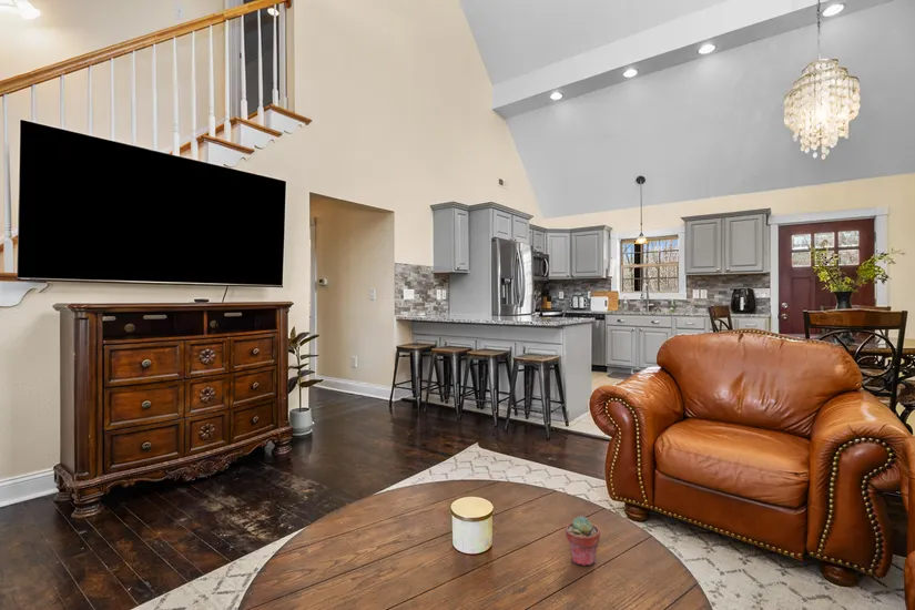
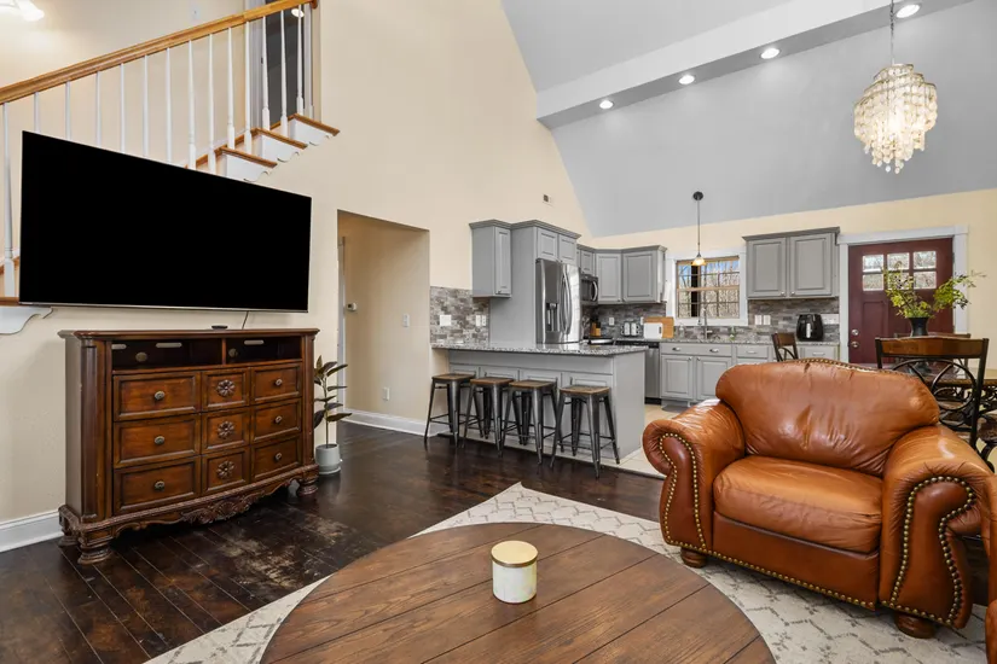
- potted succulent (582, 538)
